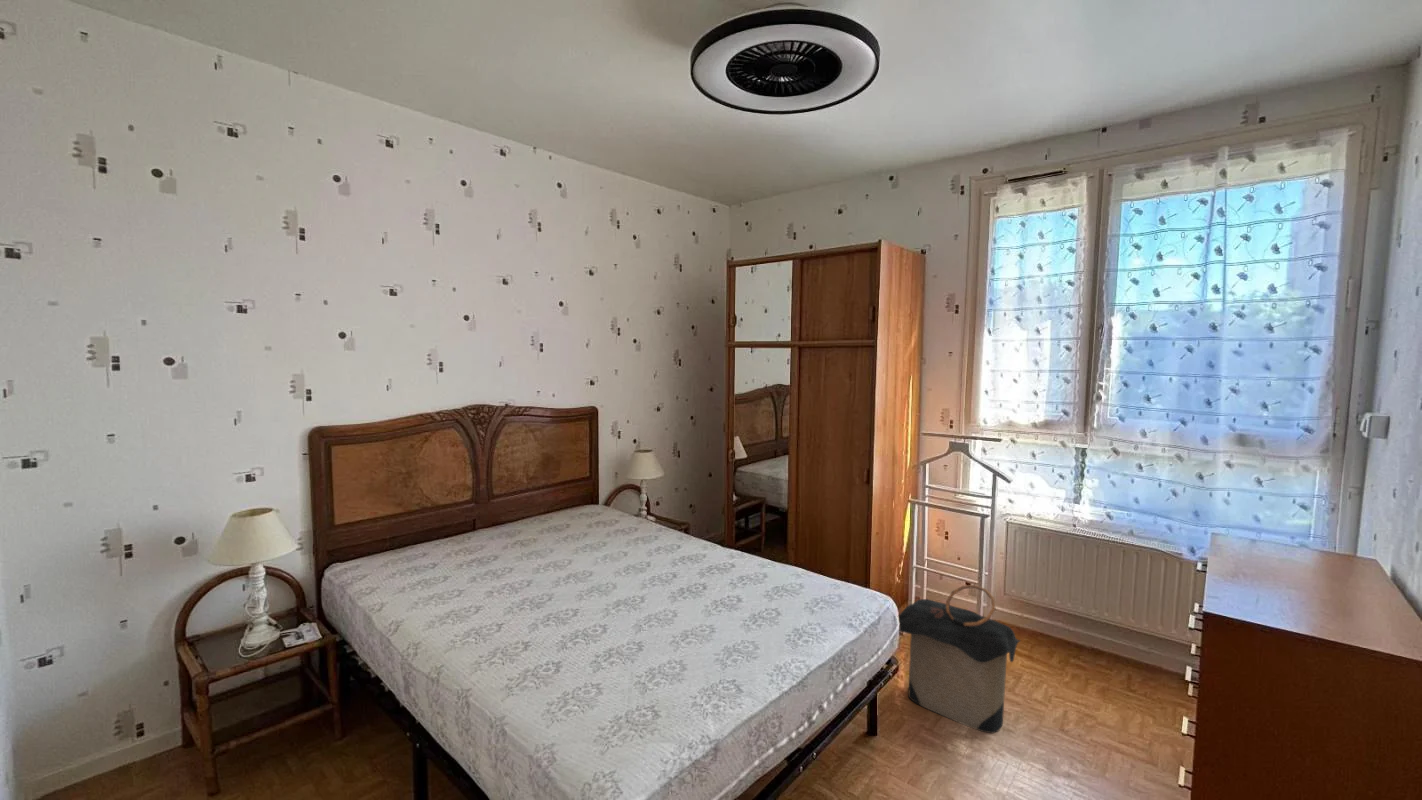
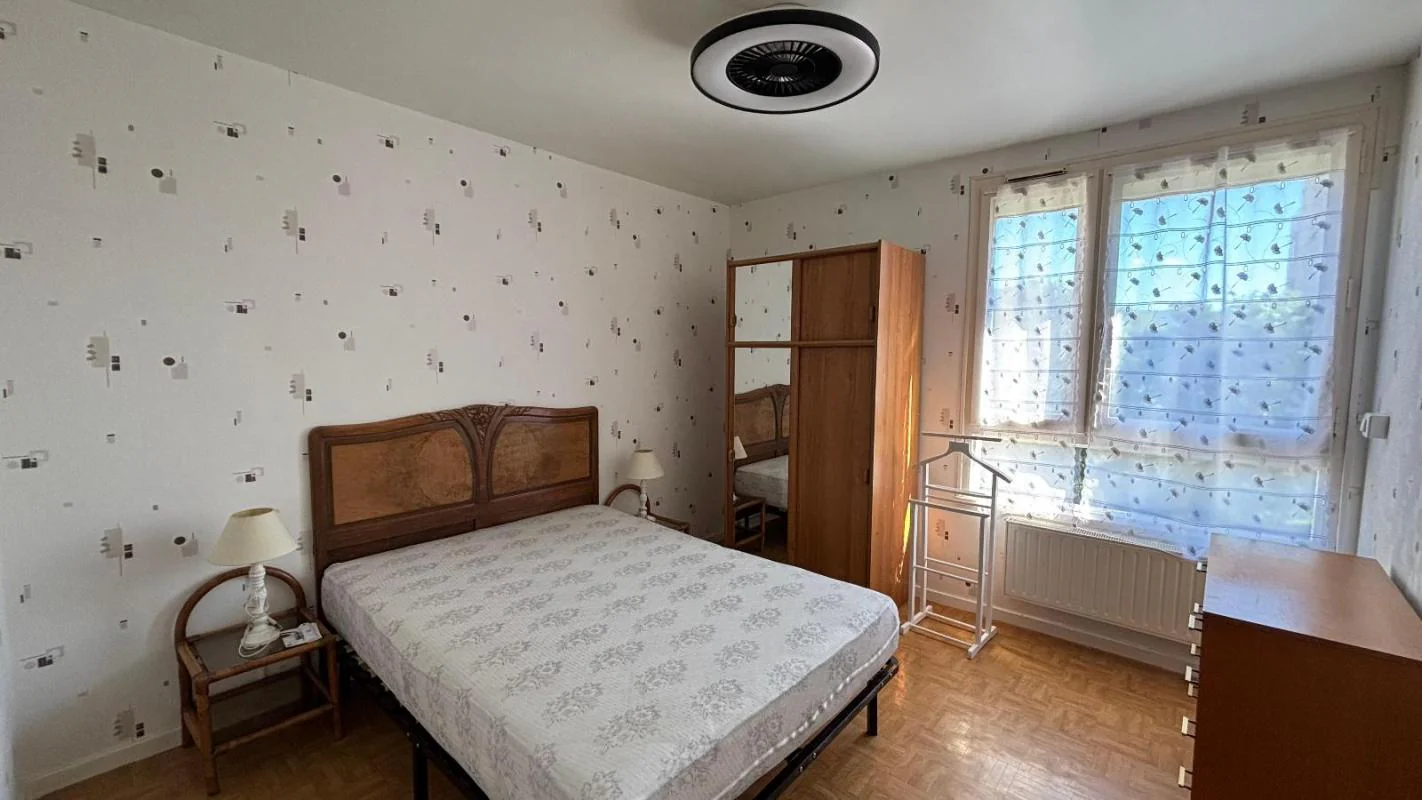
- laundry hamper (953, 648)
